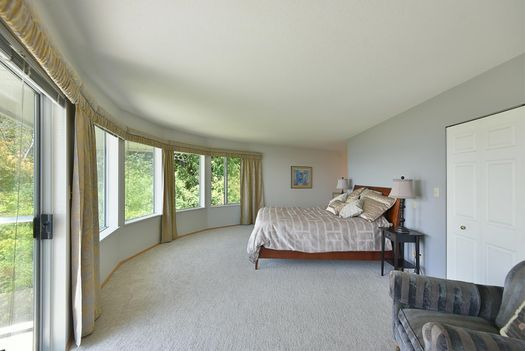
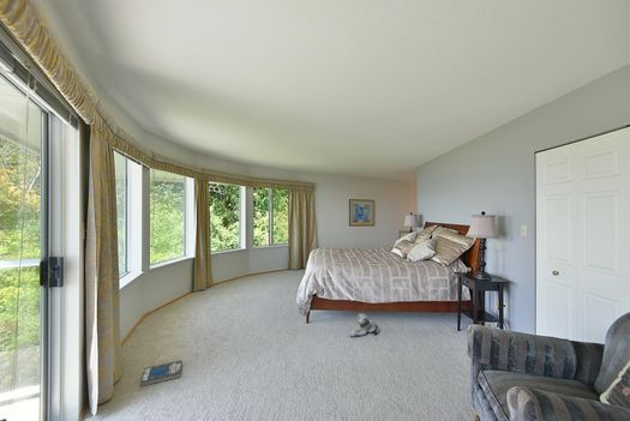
+ book (162, 372)
+ plush toy (365, 323)
